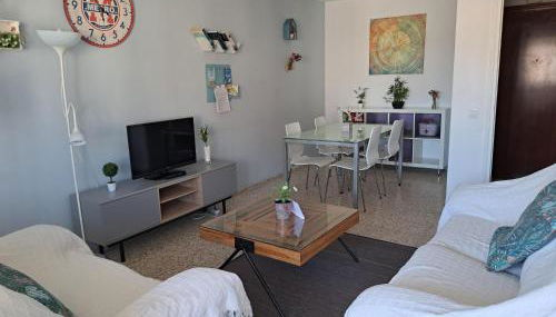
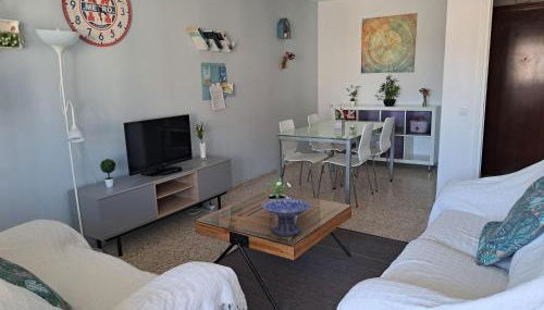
+ decorative bowl (286, 218)
